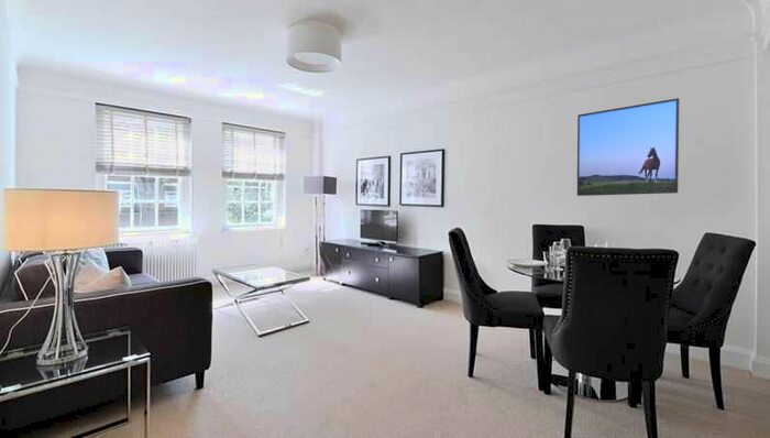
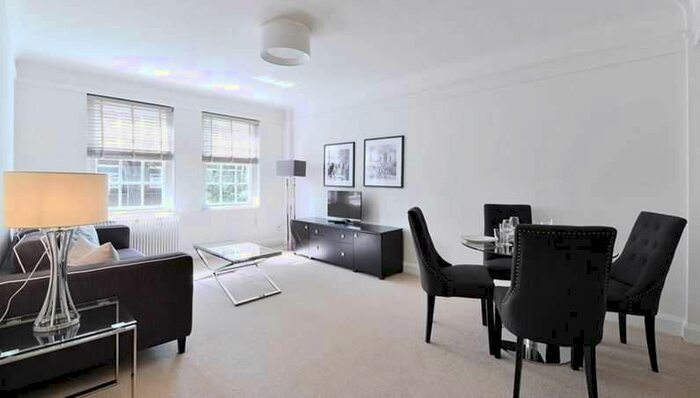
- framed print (624, 151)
